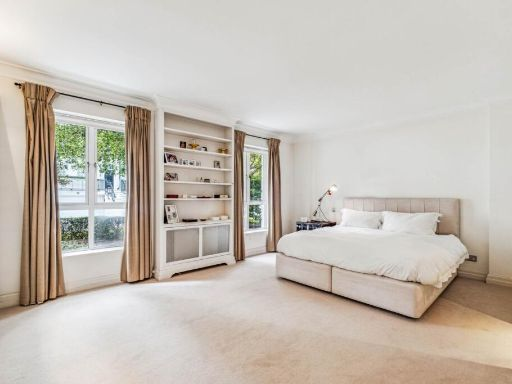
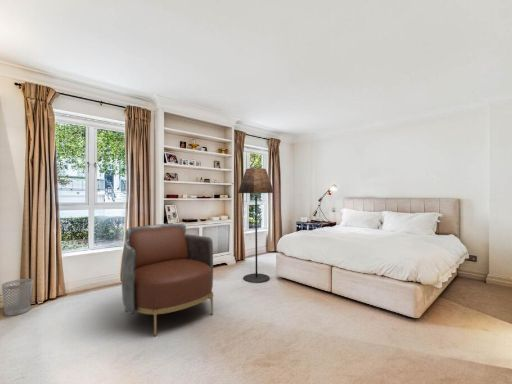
+ wastebasket (17, 296)
+ armchair (168, 270)
+ floor lamp (256, 223)
